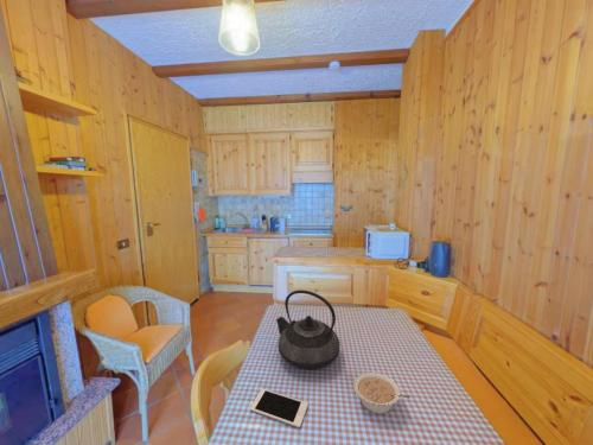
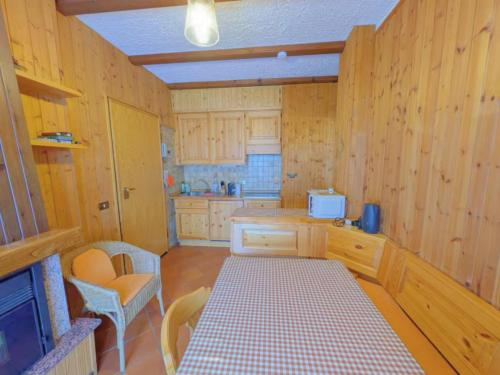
- teapot (305, 322)
- cell phone (279, 406)
- legume (377, 393)
